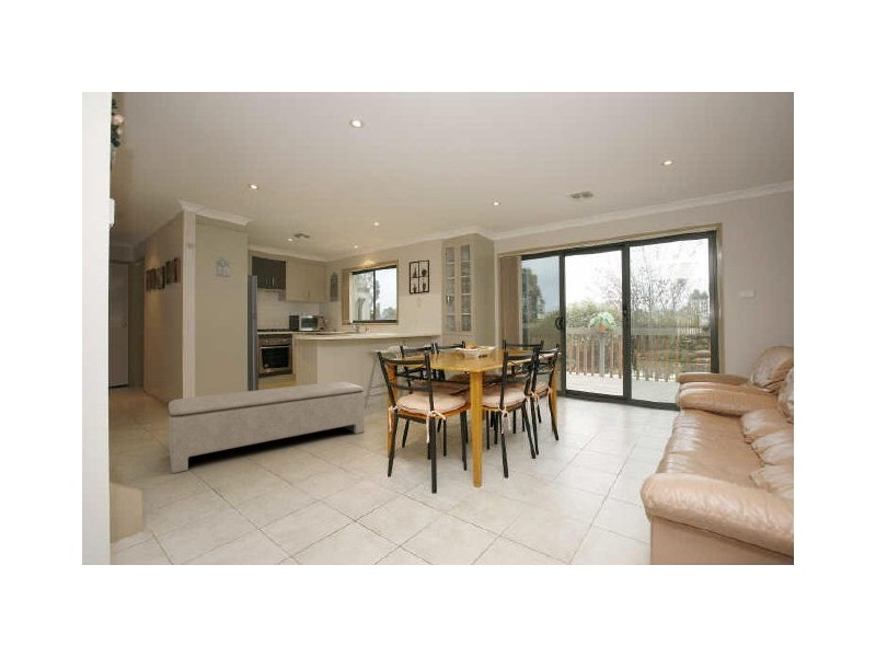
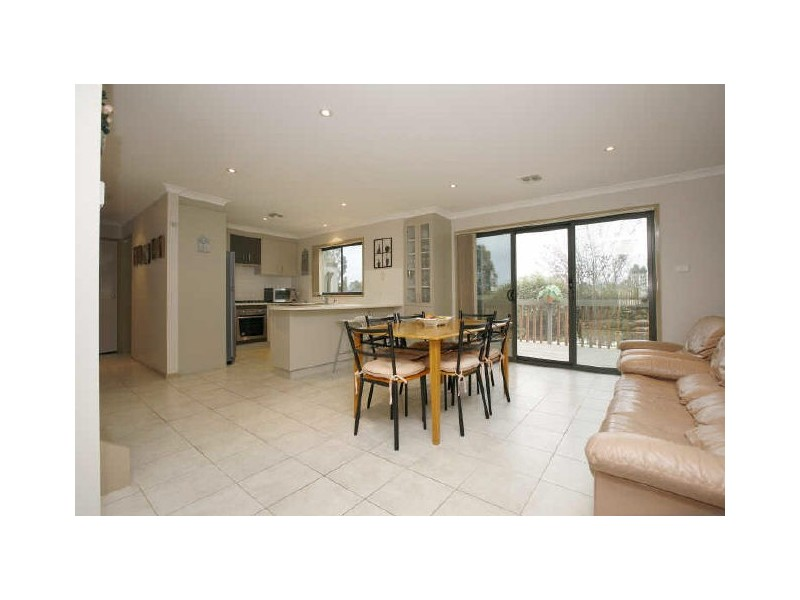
- bench (276, 416)
